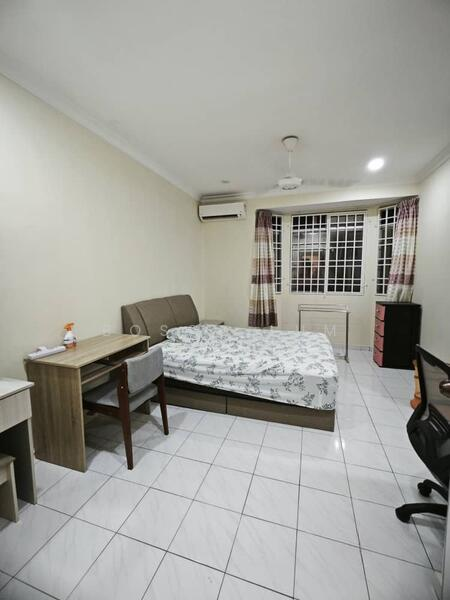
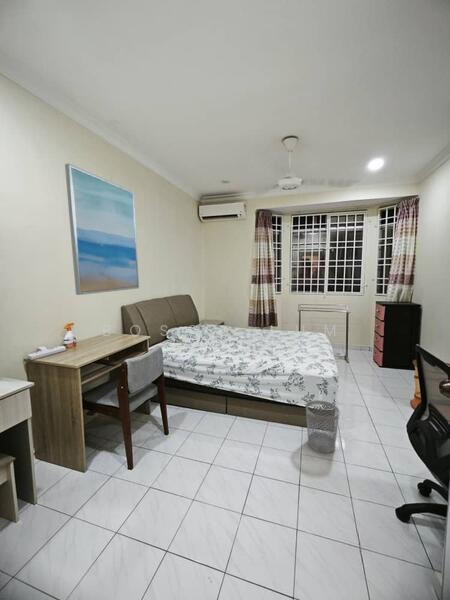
+ wastebasket (321, 426)
+ wall art (108, 237)
